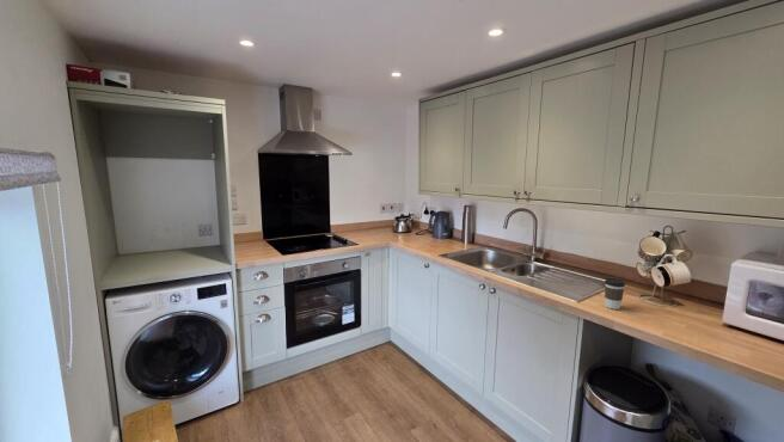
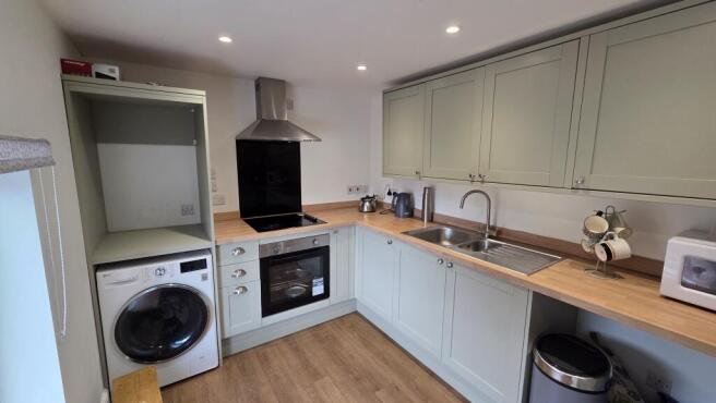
- coffee cup (613, 293)
